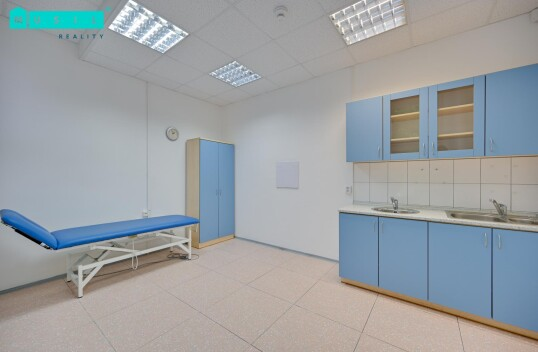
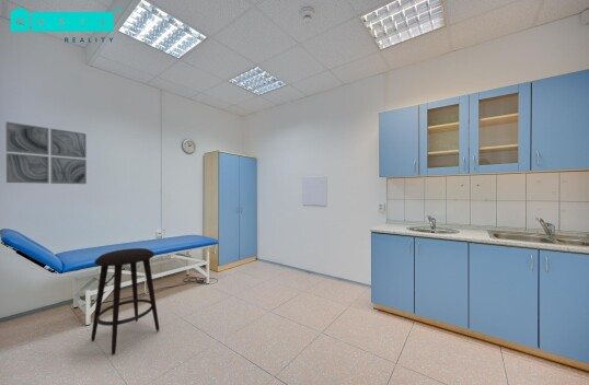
+ stool (119, 294)
+ wall art (48, 156)
